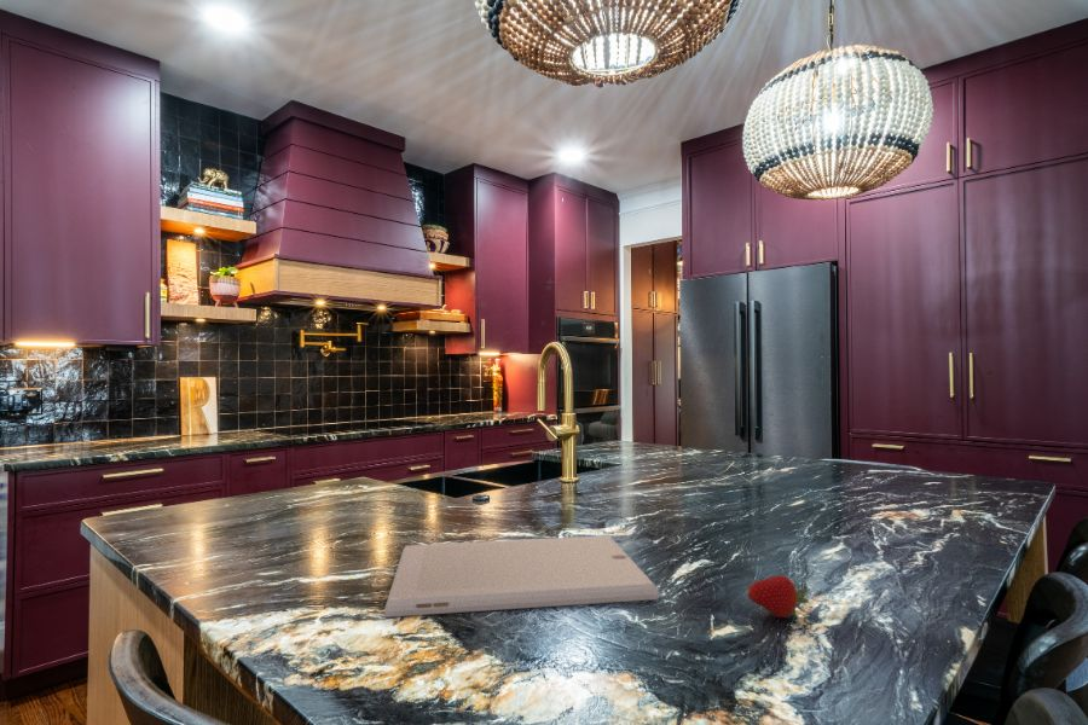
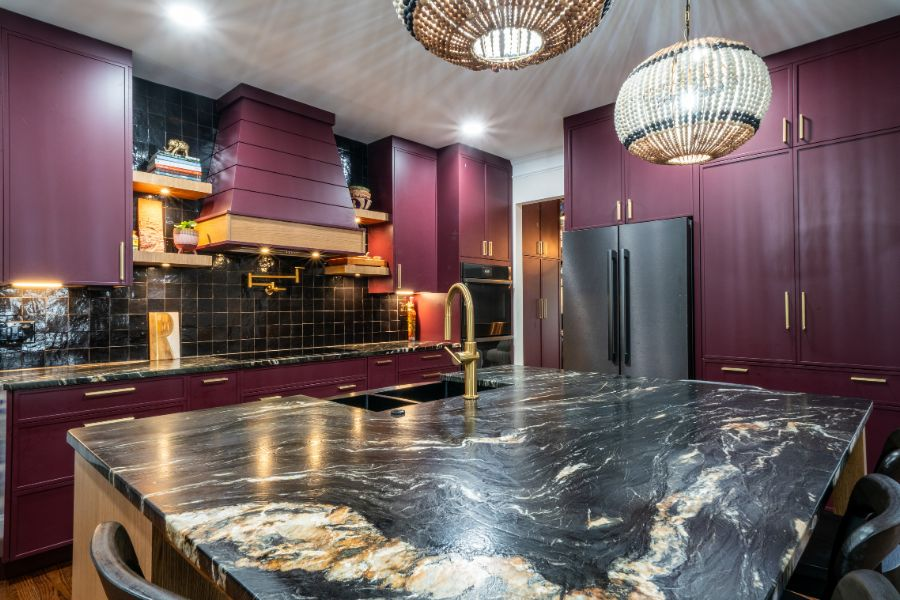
- fruit (776, 596)
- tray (516, 568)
